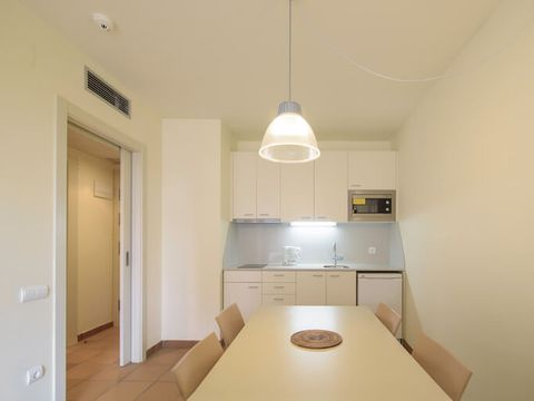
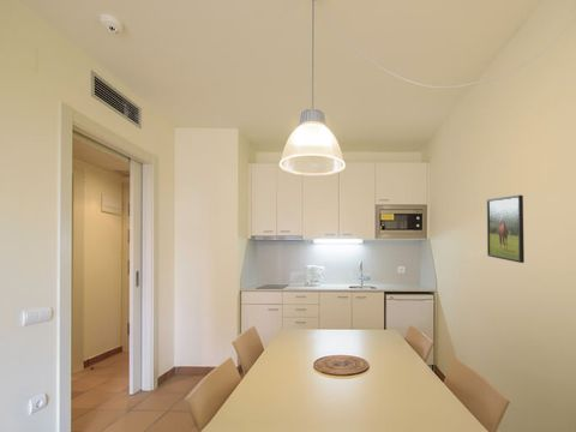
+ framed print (503, 228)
